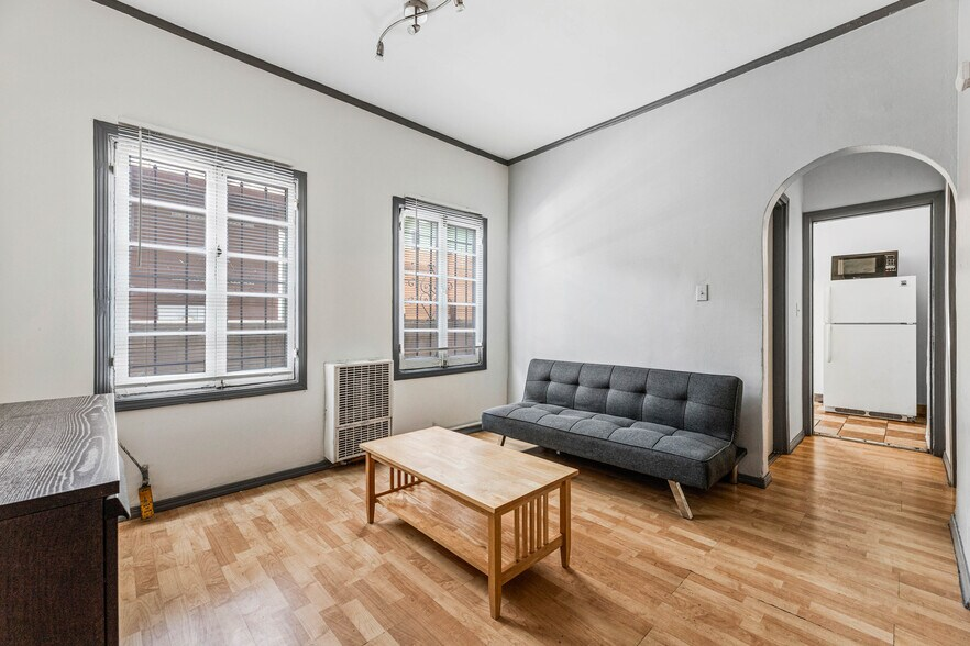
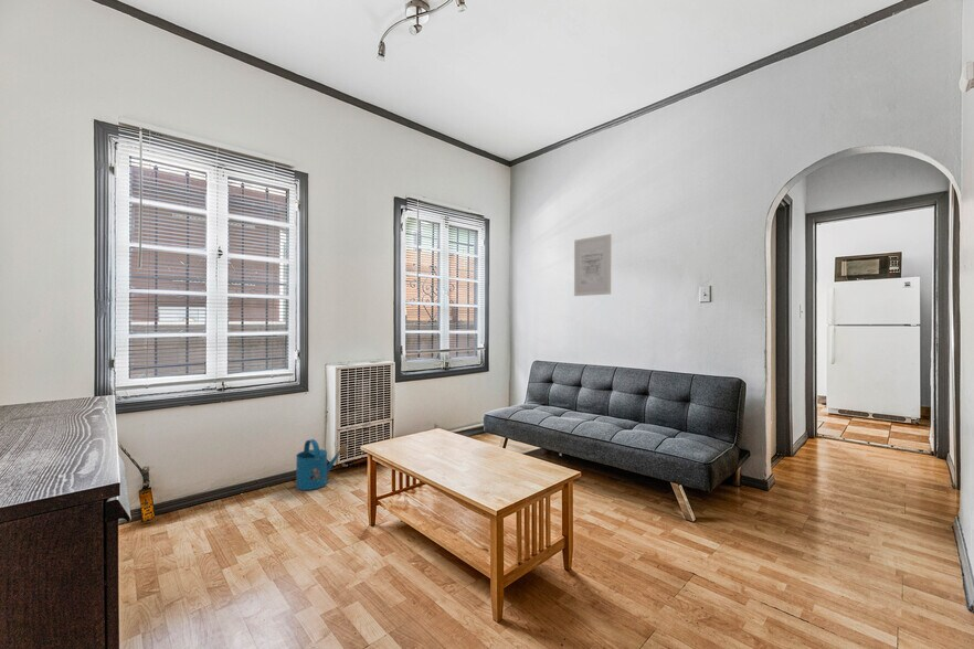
+ watering can (321, 459)
+ wall art (592, 266)
